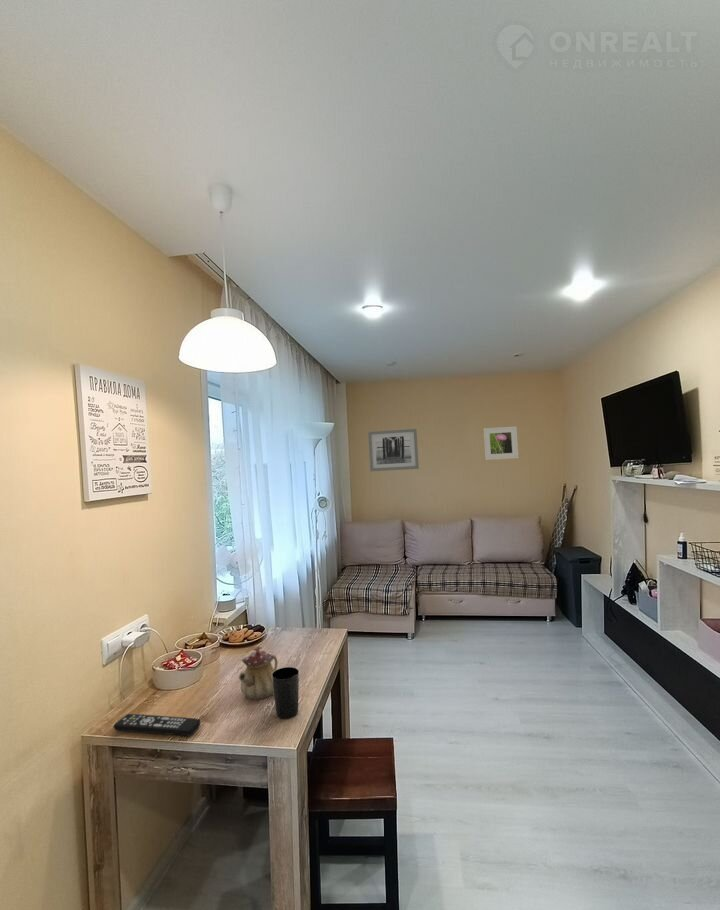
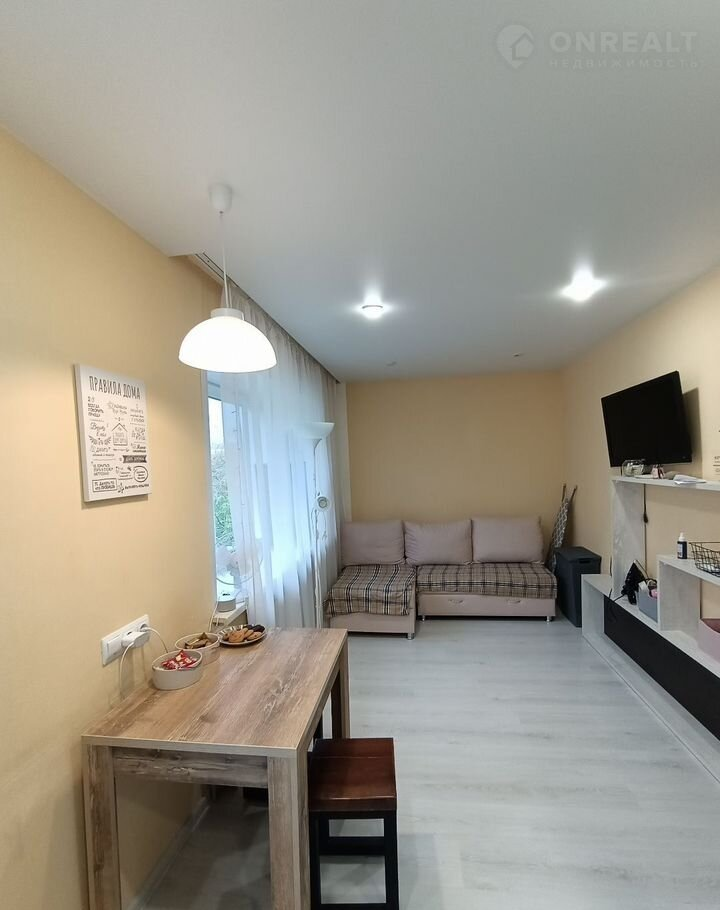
- wall art (393, 450)
- cup (286, 693)
- remote control (157, 725)
- teapot (260, 667)
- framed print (500, 443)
